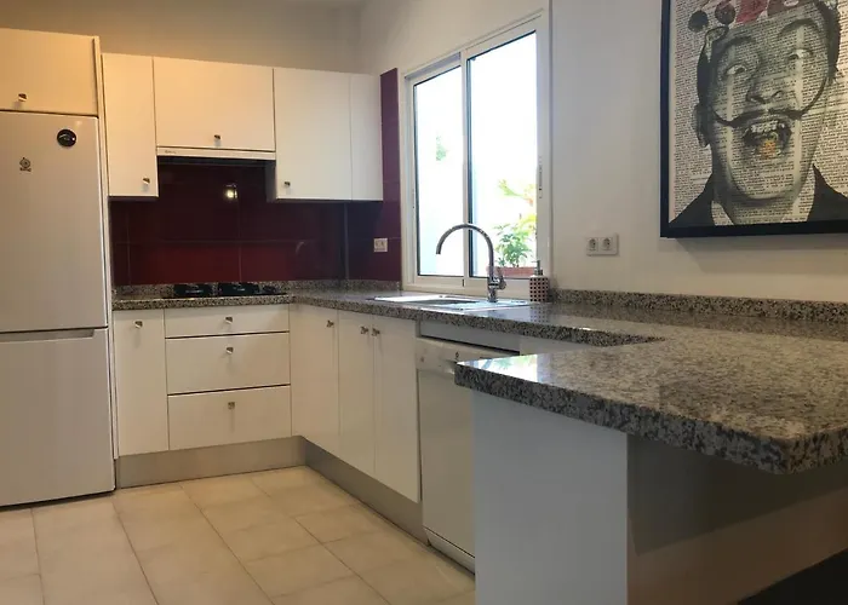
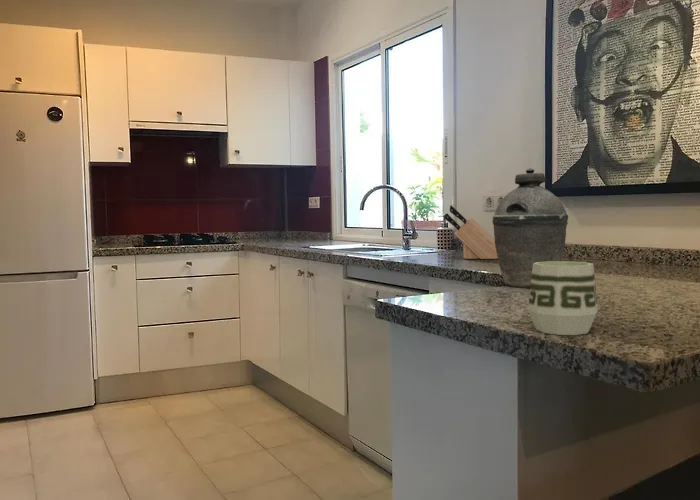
+ knife block (478, 231)
+ cup (562, 296)
+ kettle (529, 227)
